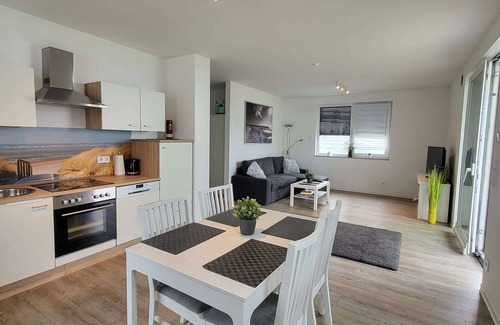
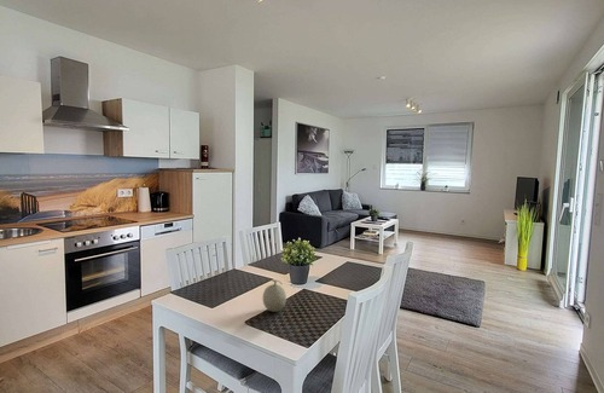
+ fruit (274, 293)
